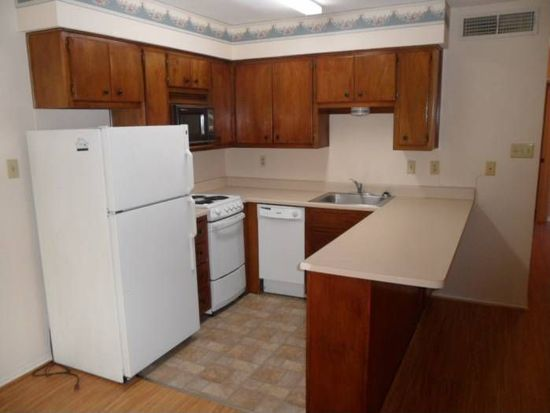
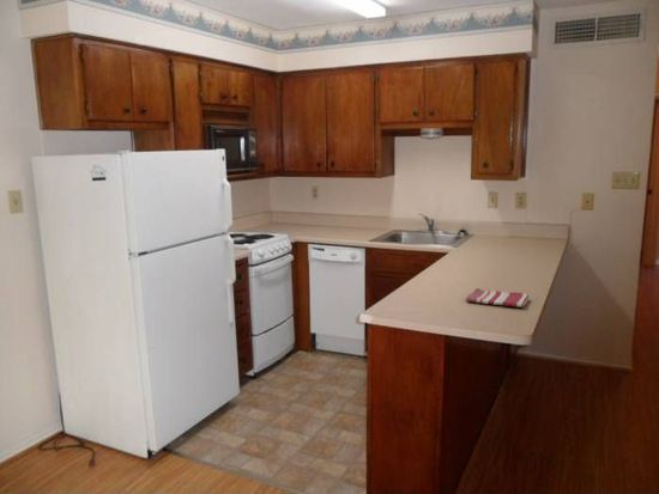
+ dish towel (497, 297)
